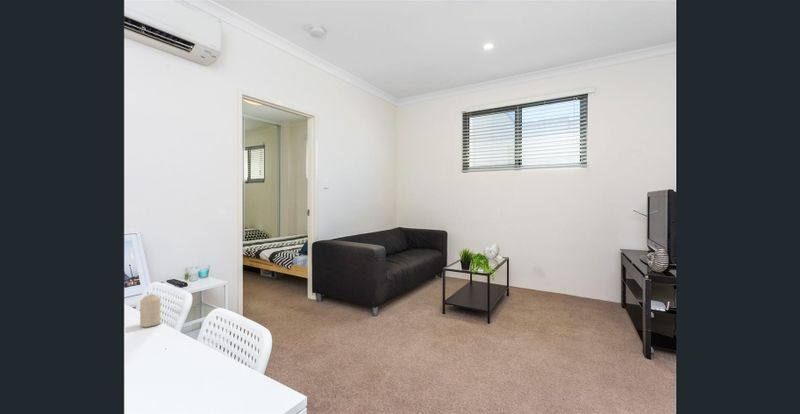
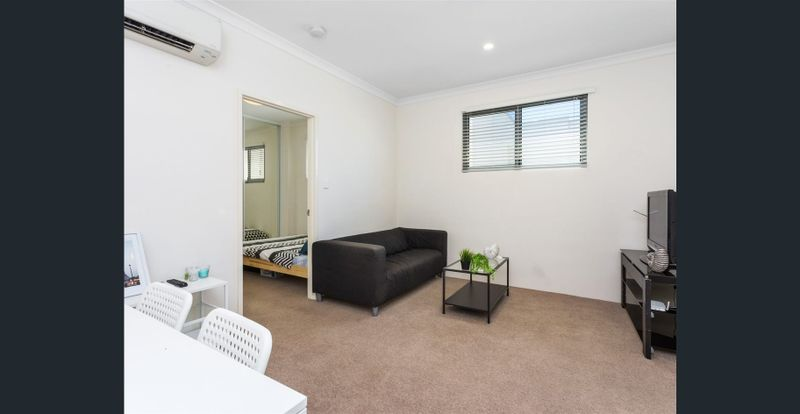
- candle (150, 309)
